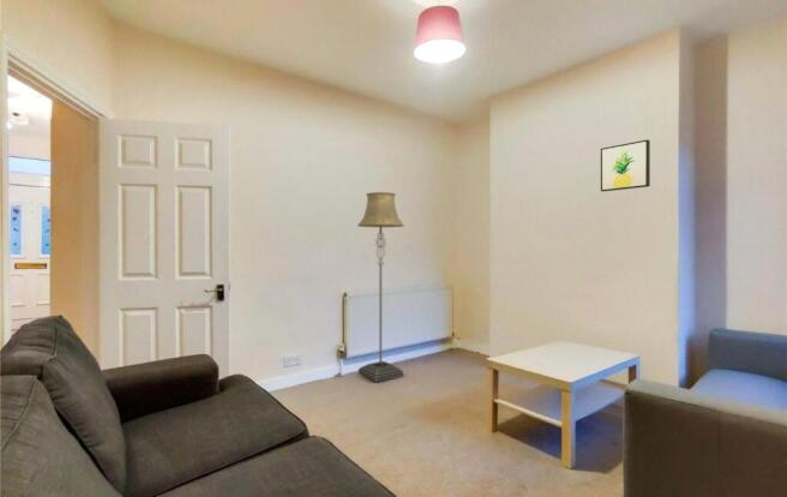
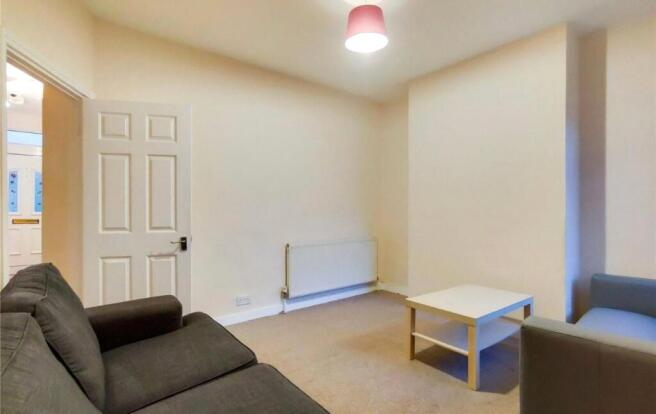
- wall art (624, 166)
- floor lamp (380, 285)
